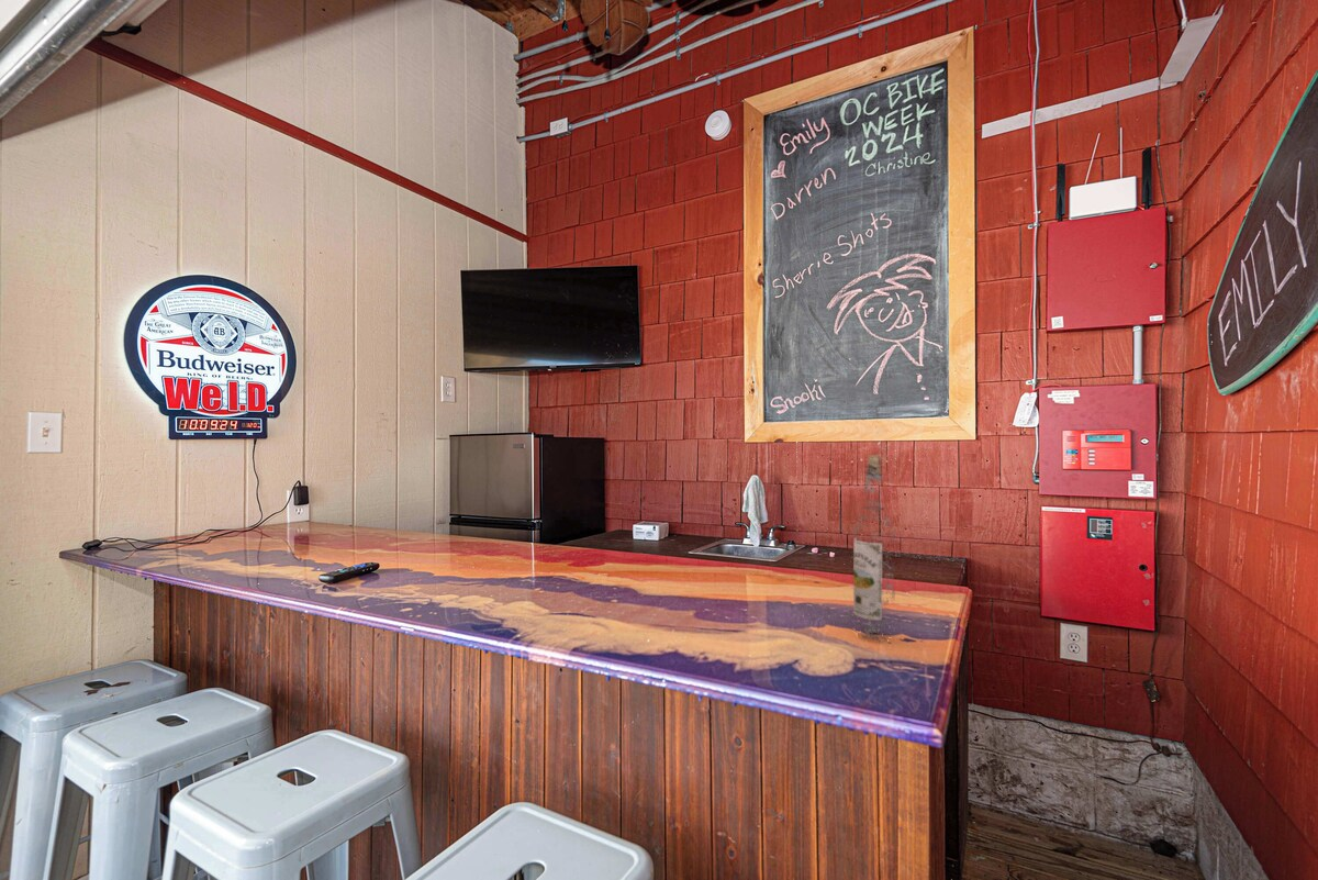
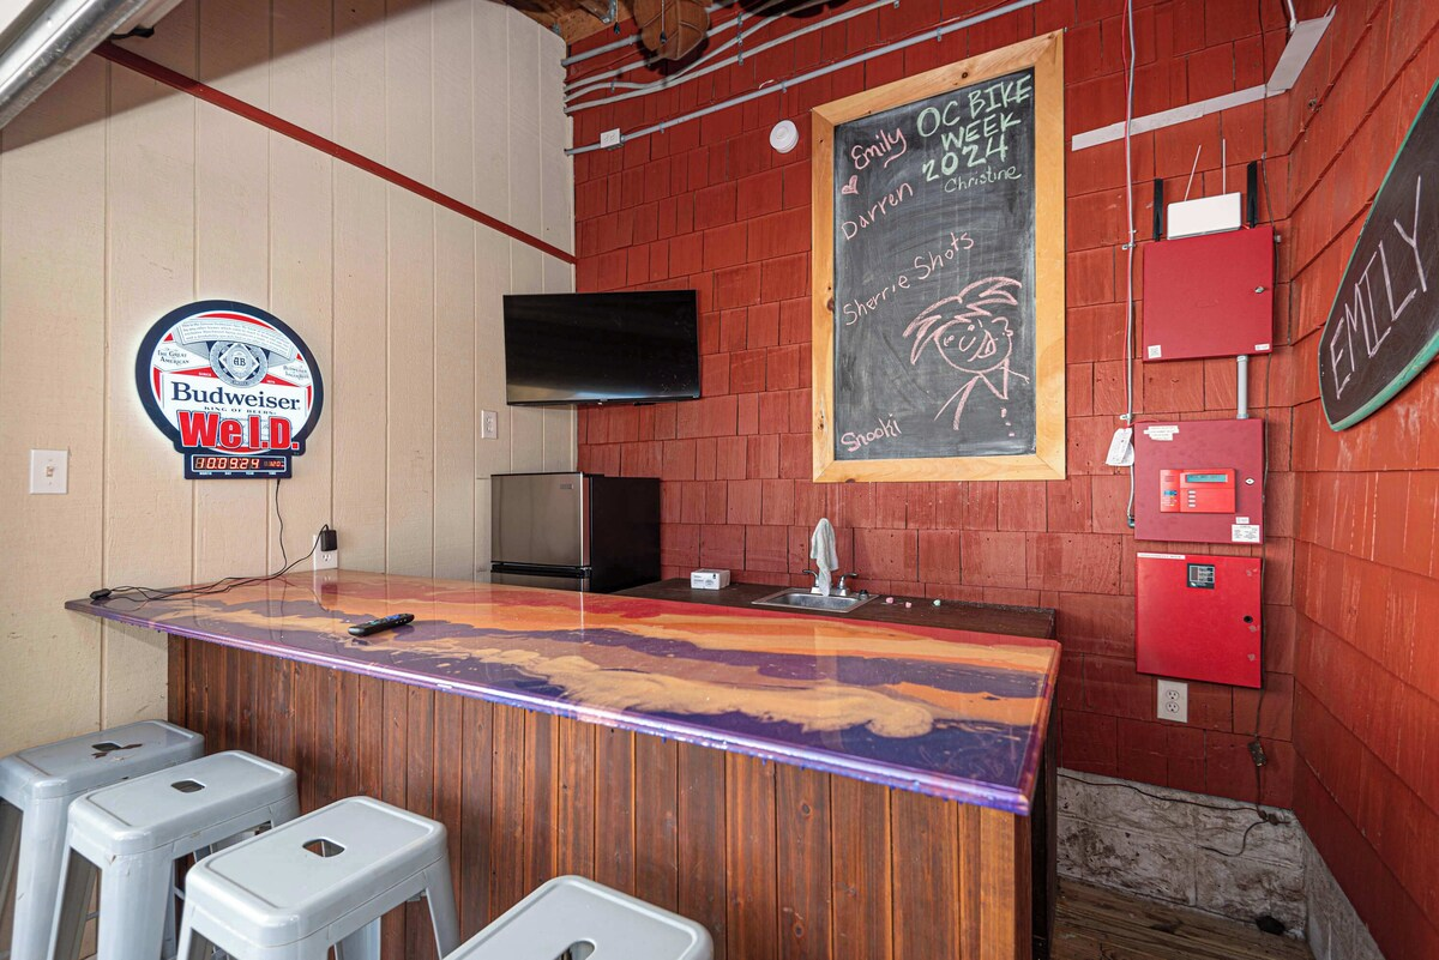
- vodka (873, 545)
